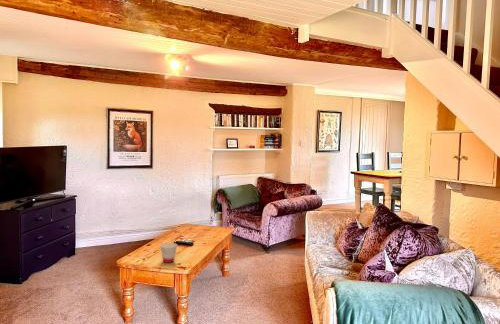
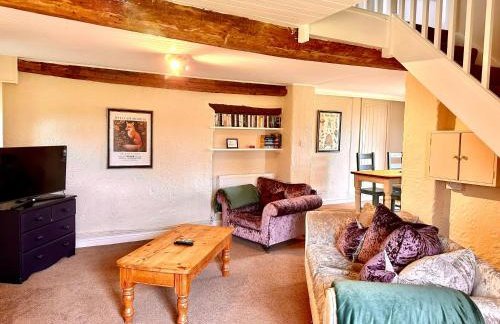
- cup (168, 253)
